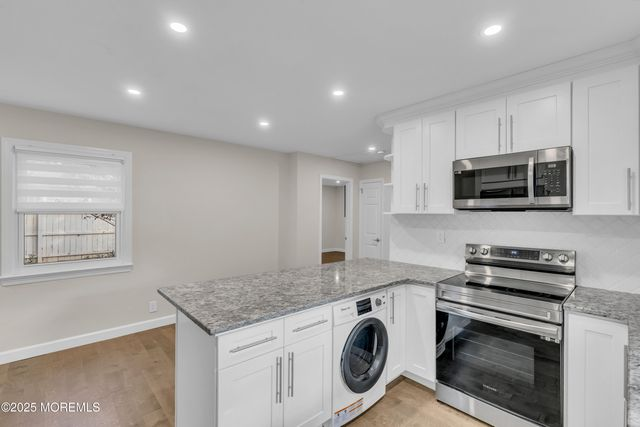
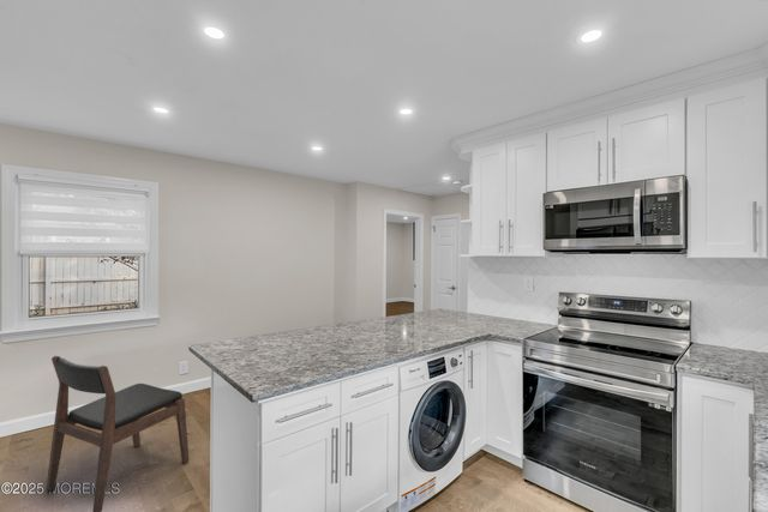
+ dining chair (122, 411)
